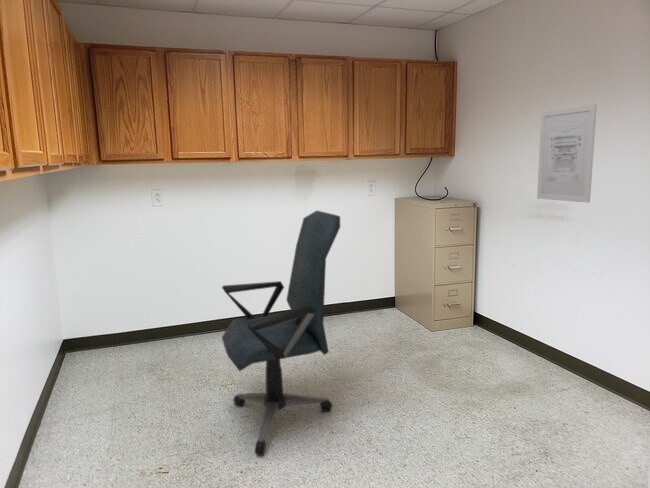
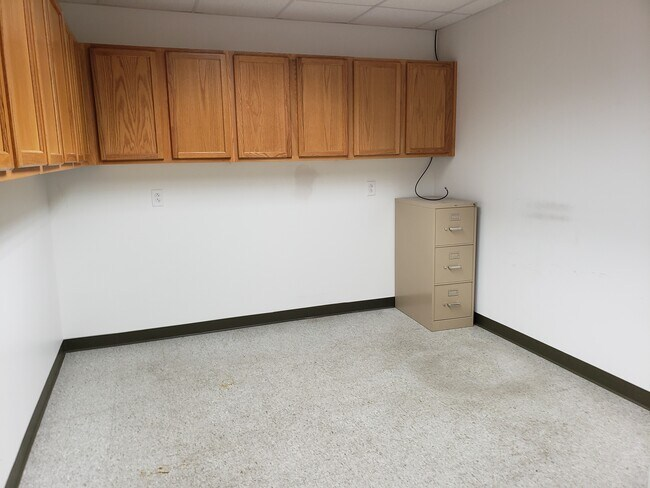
- office chair (280, 321)
- wall art (564, 155)
